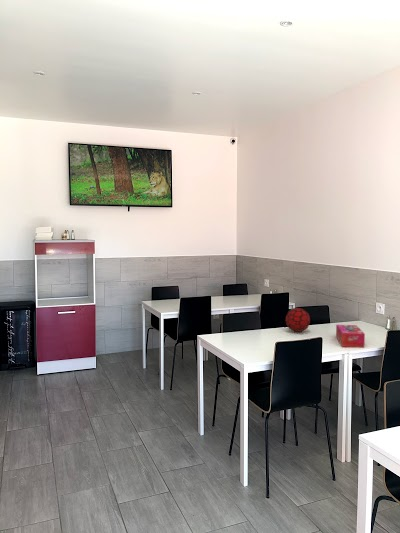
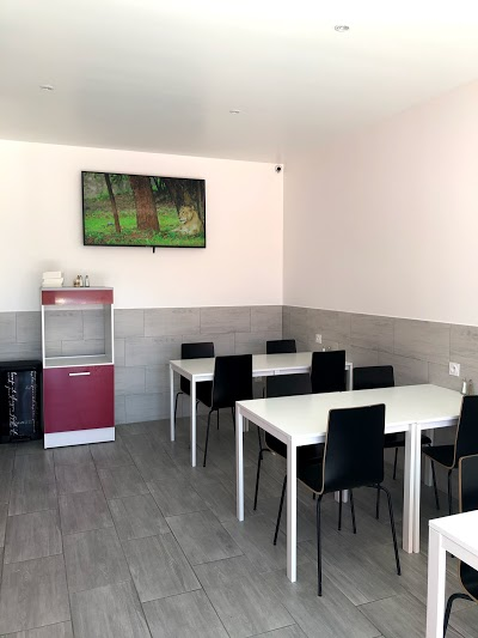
- tissue box (349, 335)
- decorative orb (297, 319)
